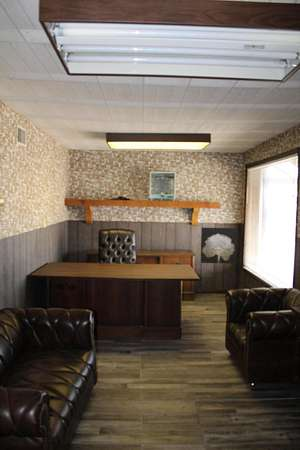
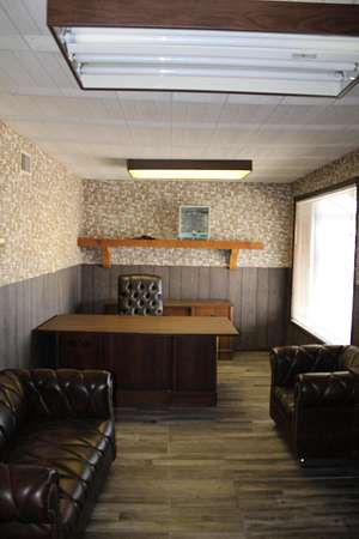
- wall art (218, 245)
